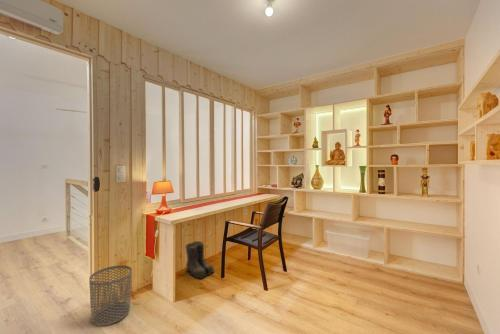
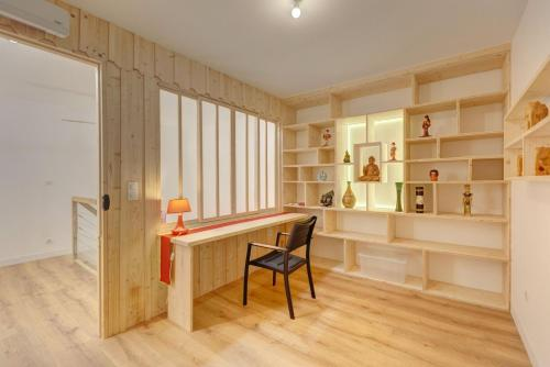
- boots (199, 258)
- waste bin (111, 293)
